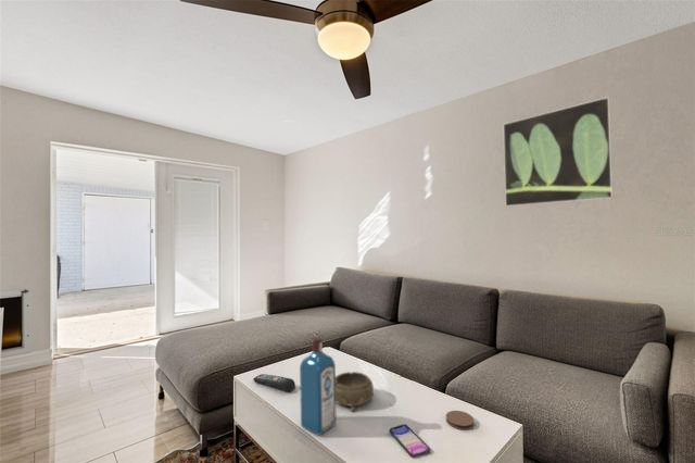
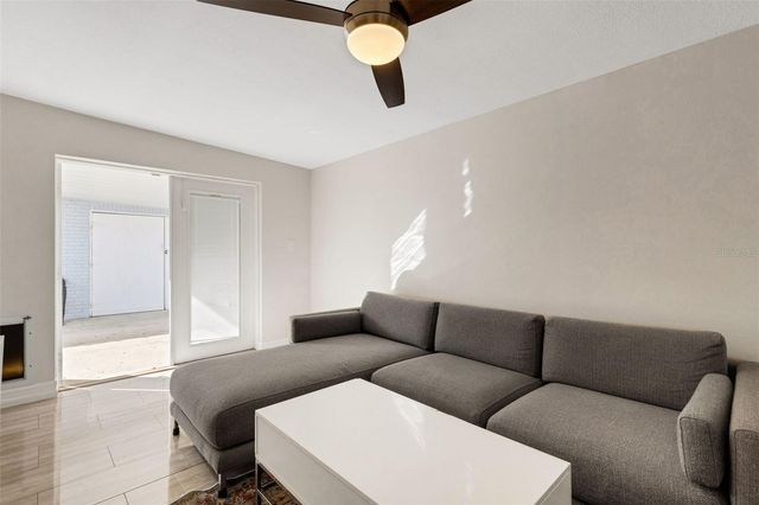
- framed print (552, 157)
- smartphone (408, 439)
- decorative bowl (353, 388)
- remote control (274, 380)
- liquor (317, 381)
- coaster (459, 420)
